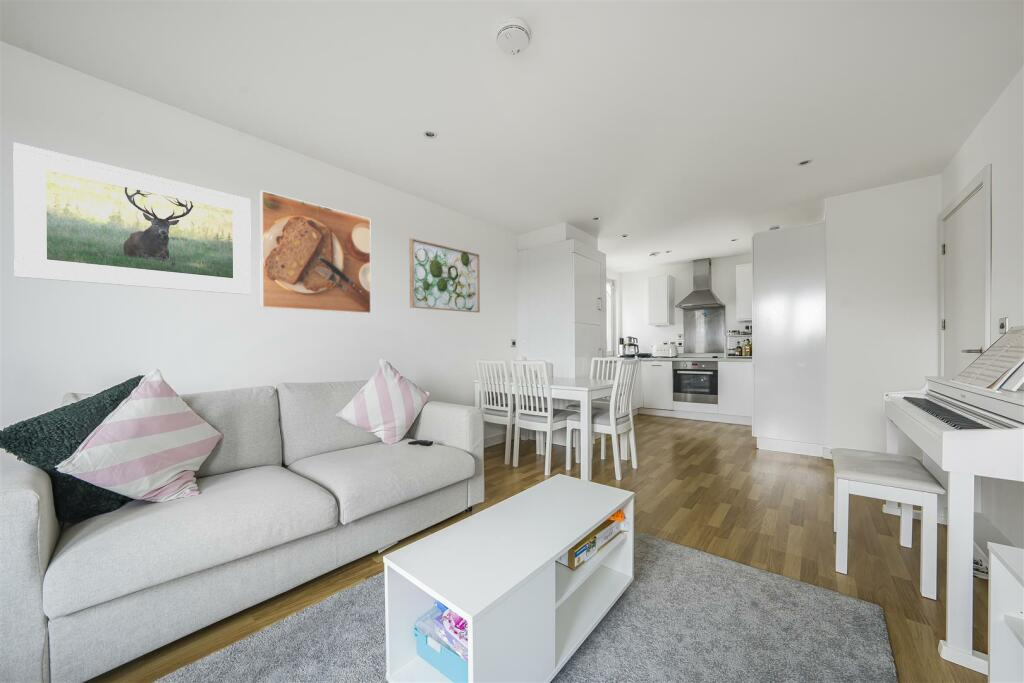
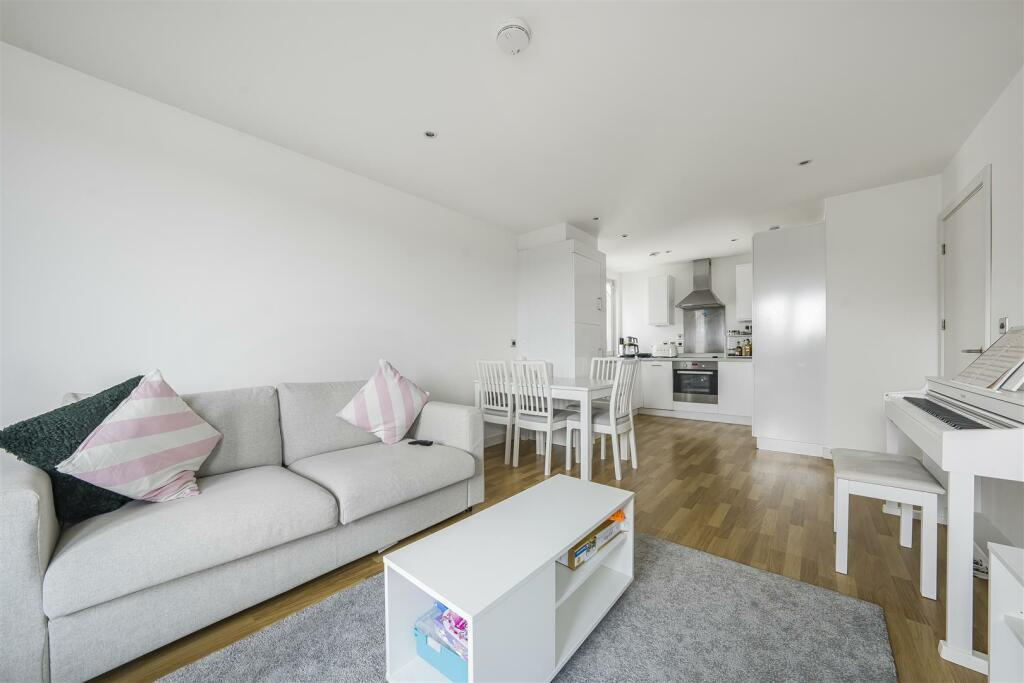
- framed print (321, 258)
- wall art (448, 278)
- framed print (152, 231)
